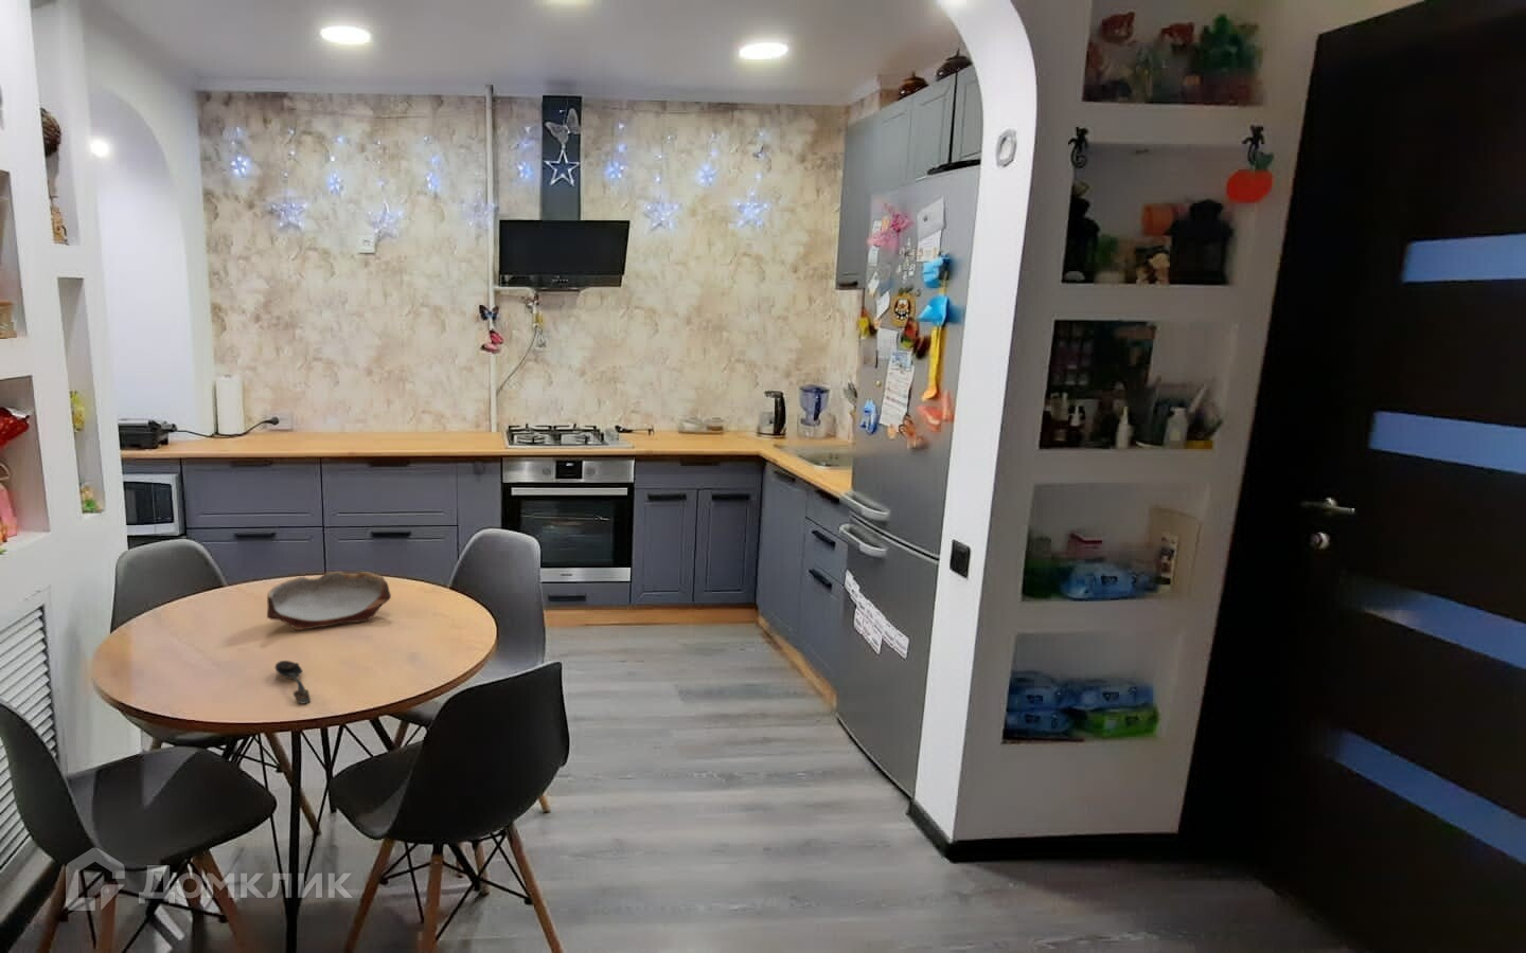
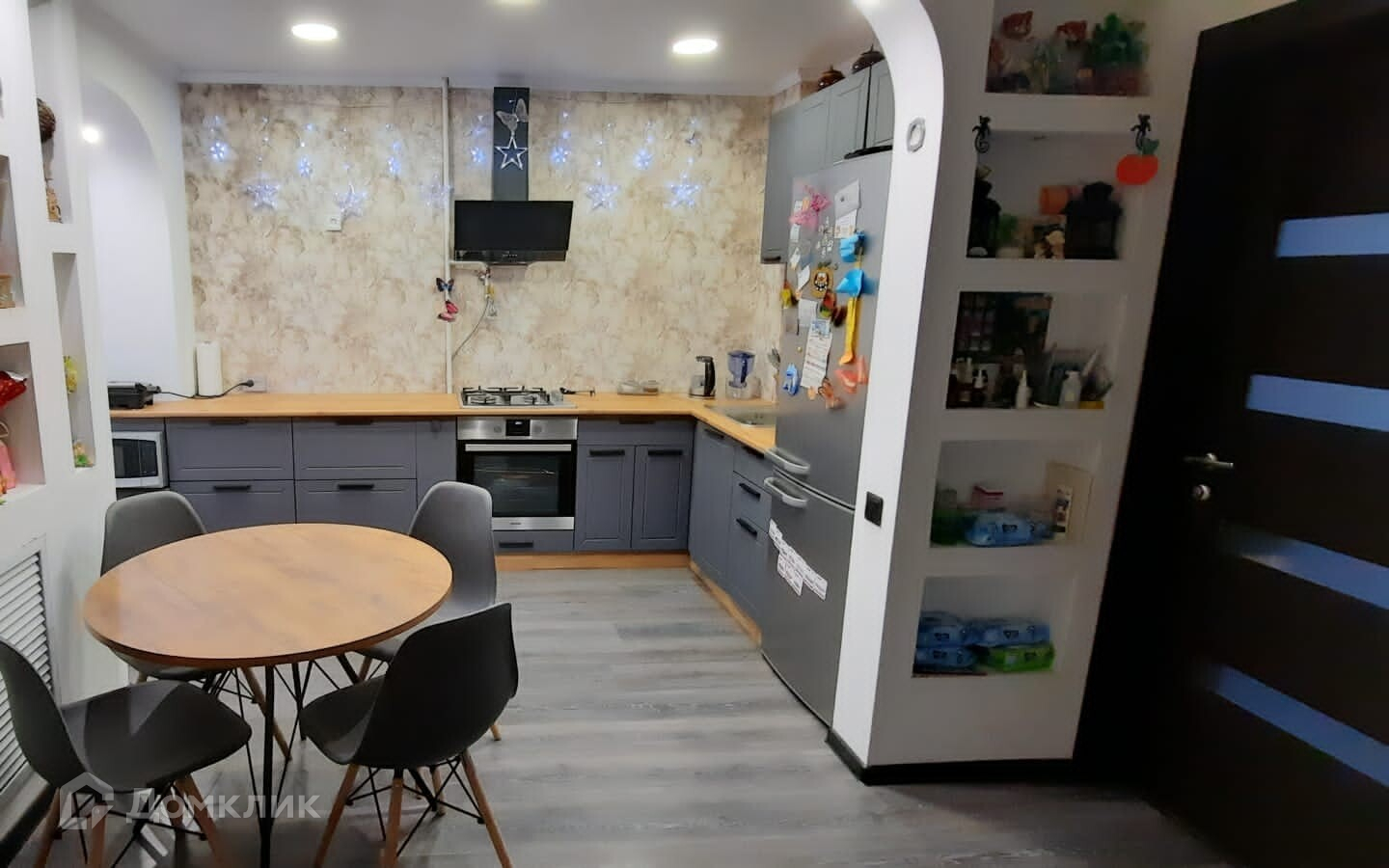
- bowl (328, 598)
- spoon (293, 679)
